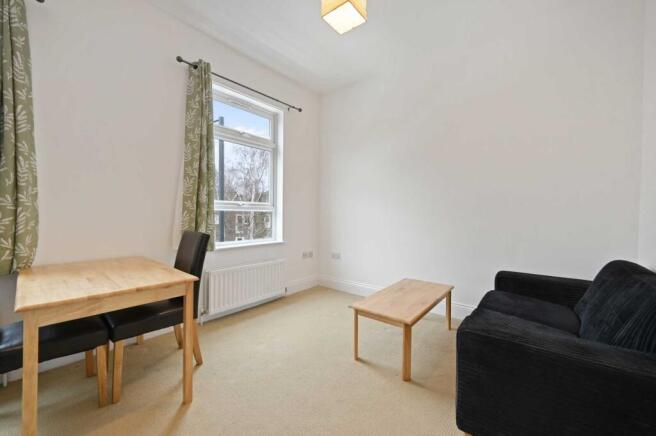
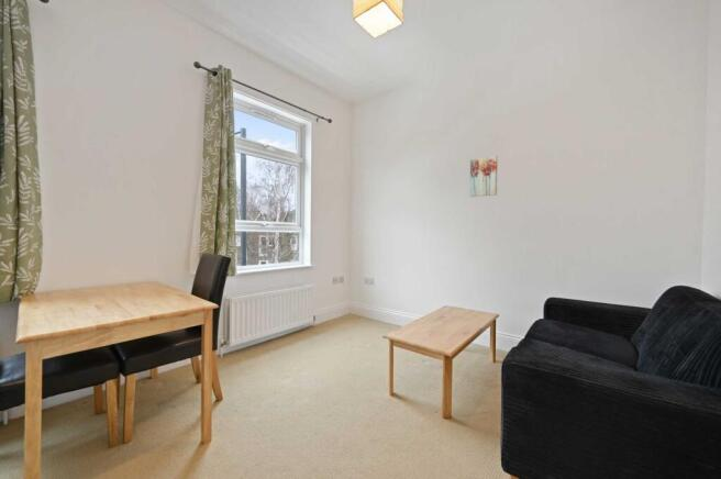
+ wall art (482, 176)
